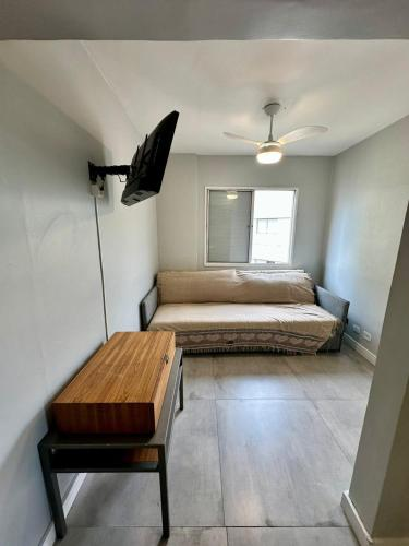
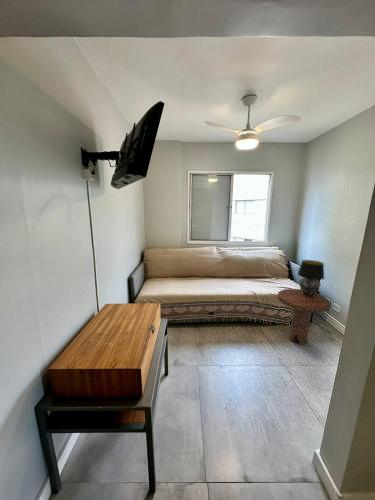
+ side table (300, 319)
+ table lamp (310, 278)
